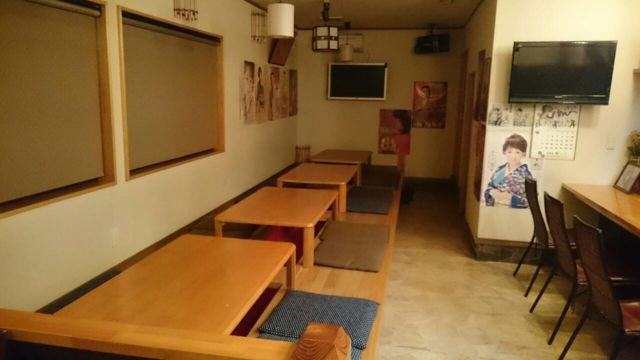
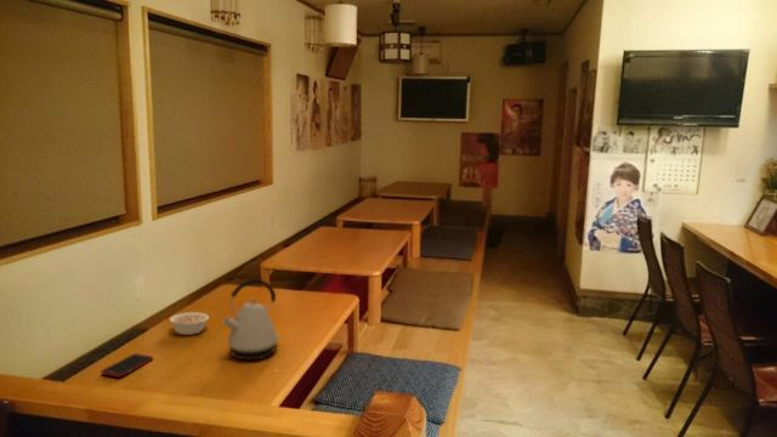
+ cell phone (127, 364)
+ kettle (251, 316)
+ legume (191, 323)
